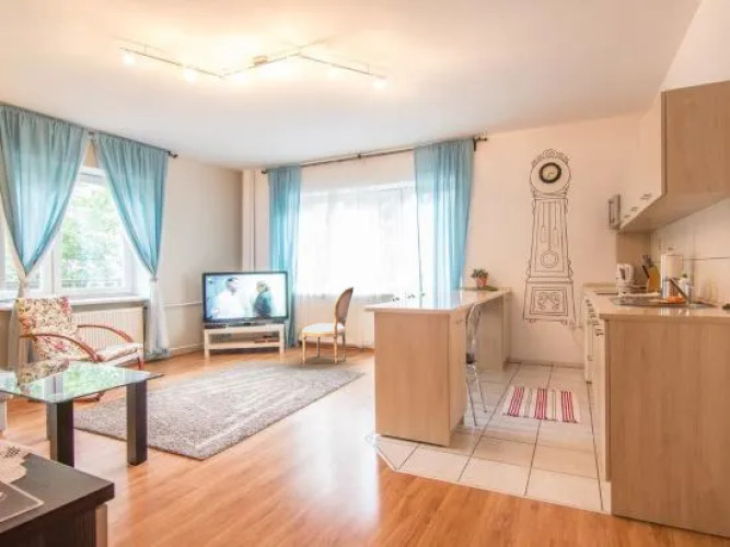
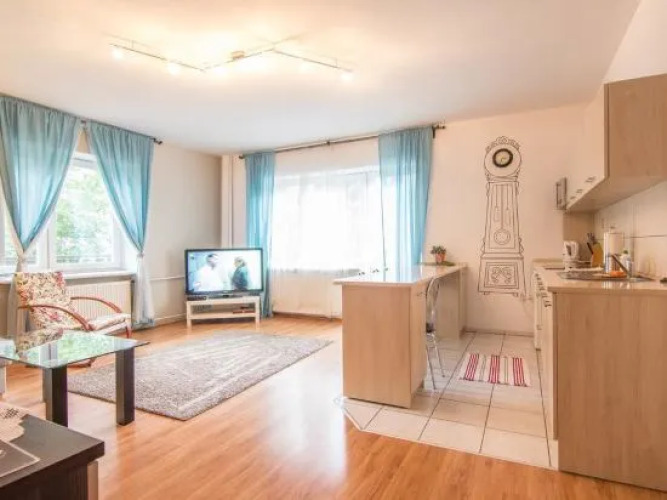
- dining chair (326, 324)
